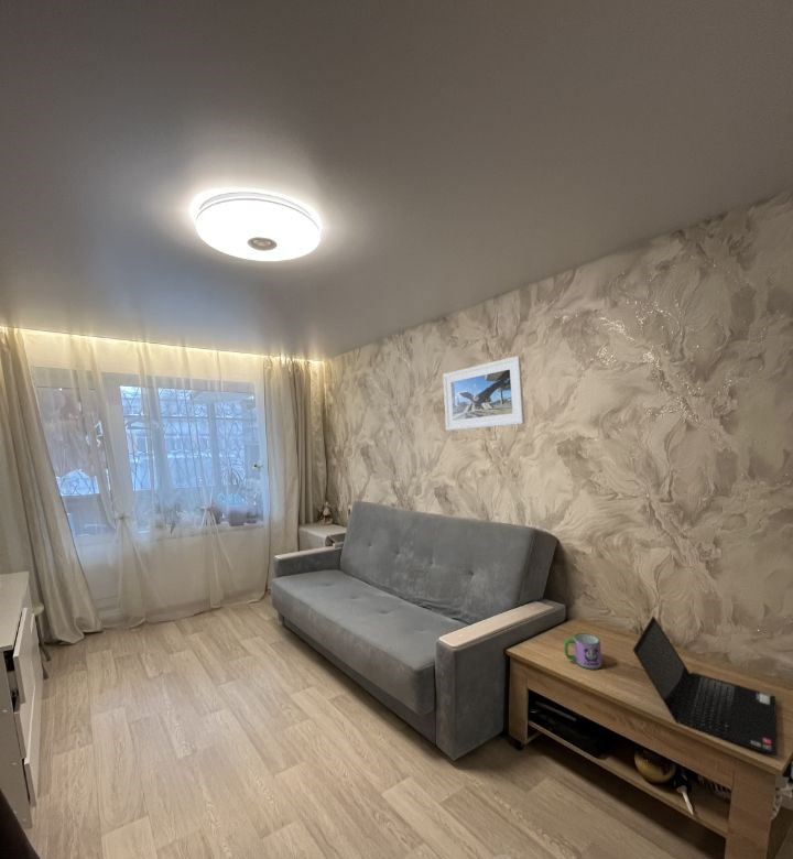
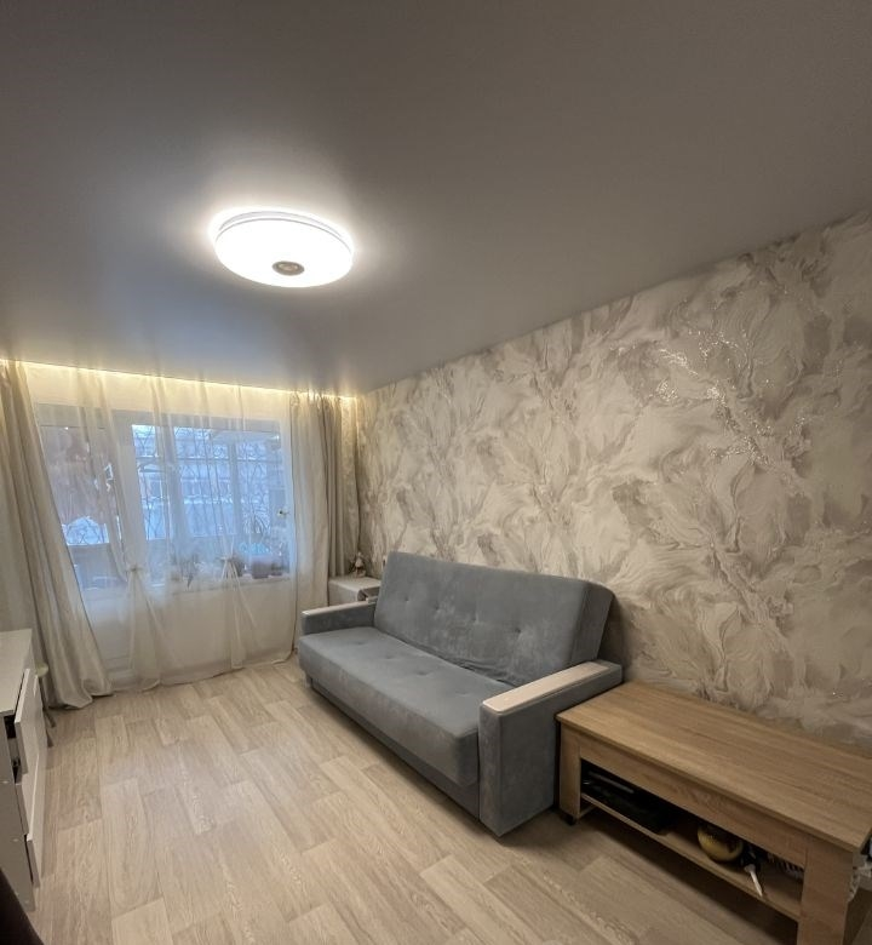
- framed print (479, 396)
- mug (582, 650)
- laptop computer (704, 675)
